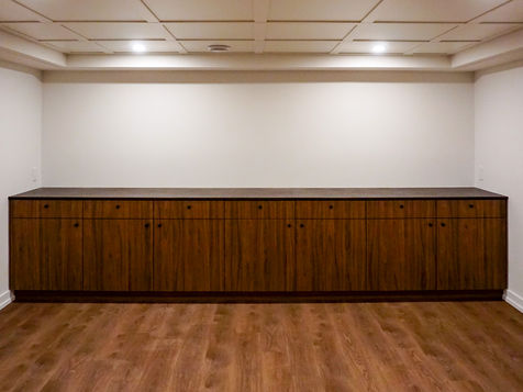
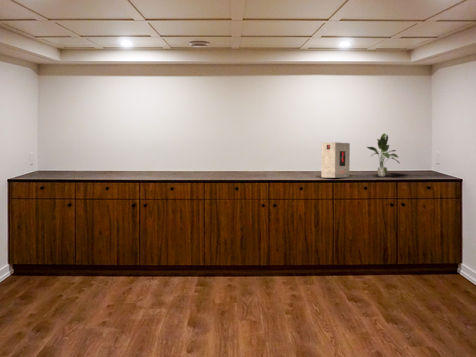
+ potted plant (382, 154)
+ box (335, 160)
